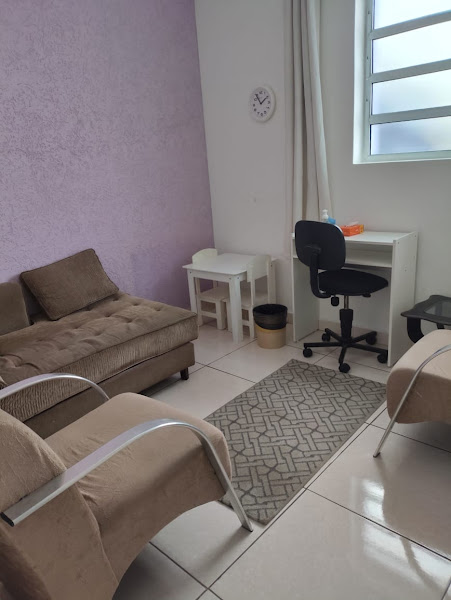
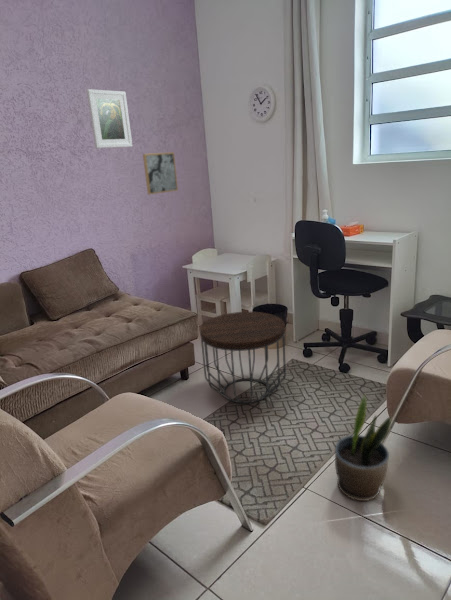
+ wall art (161, 173)
+ side table (240, 359)
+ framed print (110, 119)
+ potted plant (361, 448)
